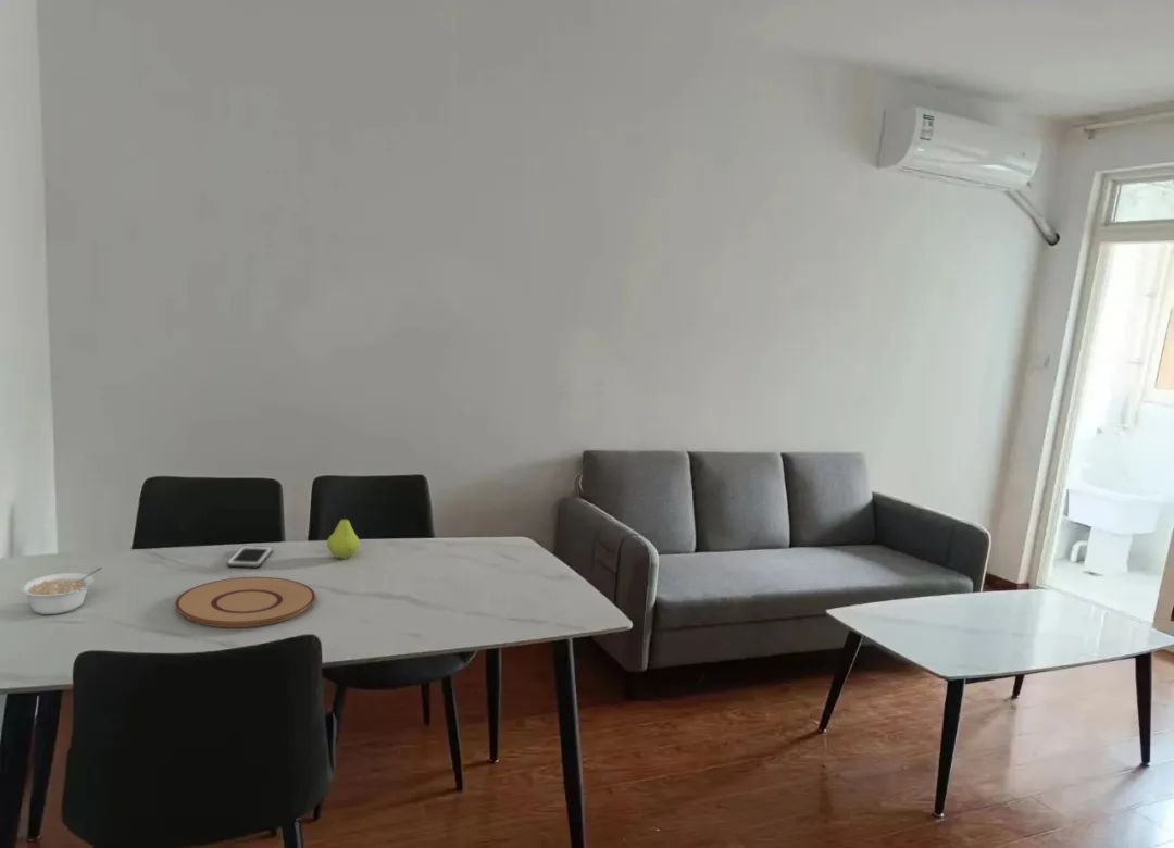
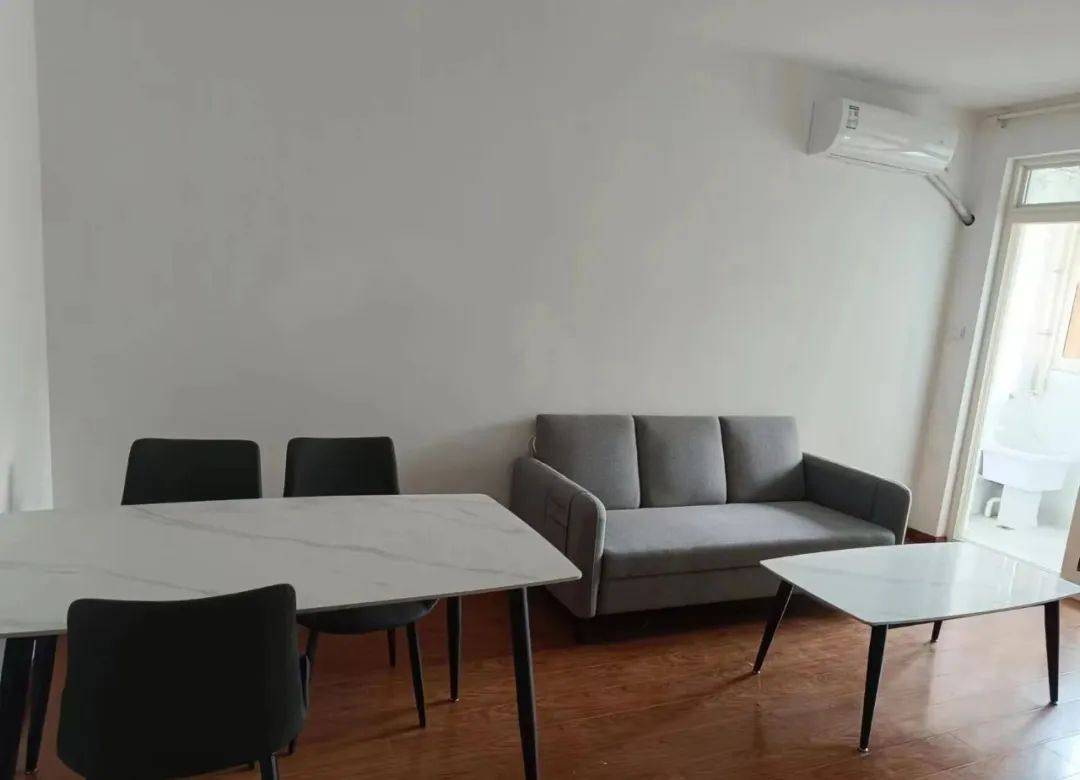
- cell phone (250, 556)
- plate (247, 601)
- fruit (344, 535)
- legume (59, 591)
